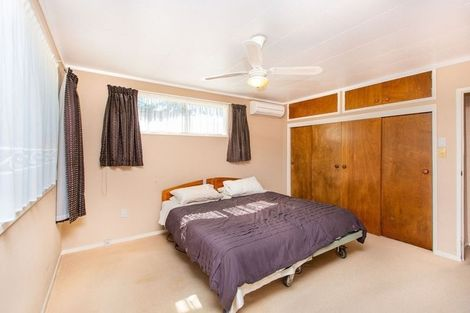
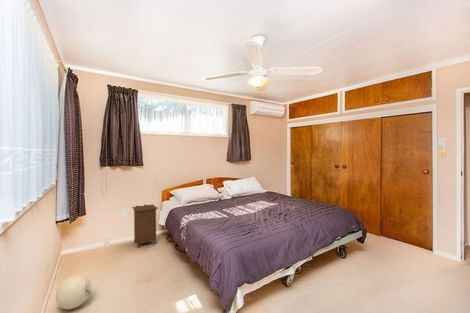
+ nightstand (144, 223)
+ ball (74, 291)
